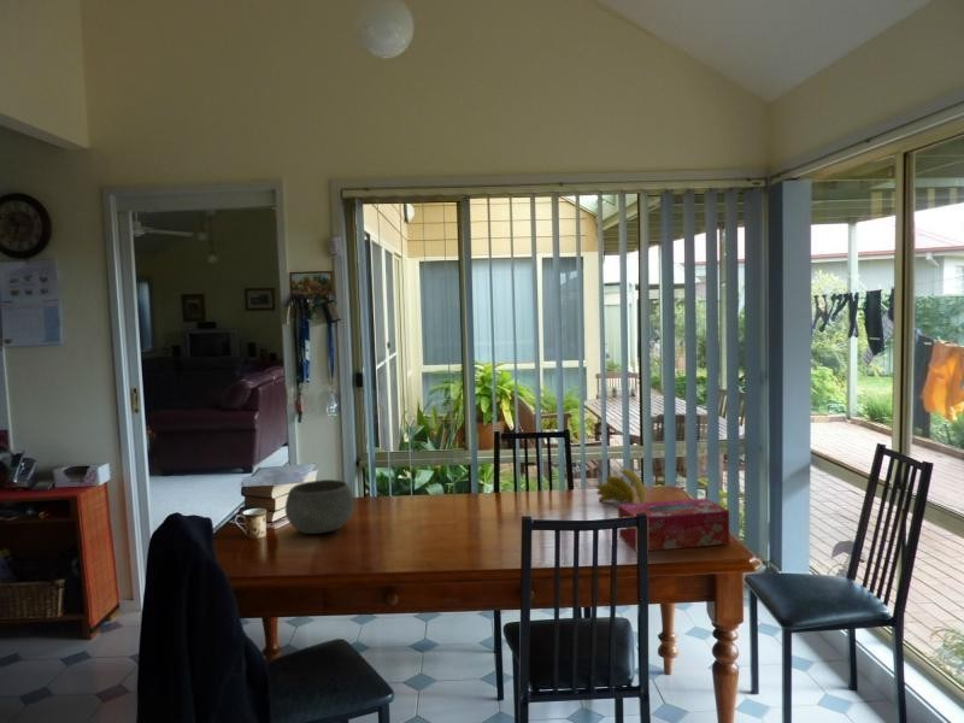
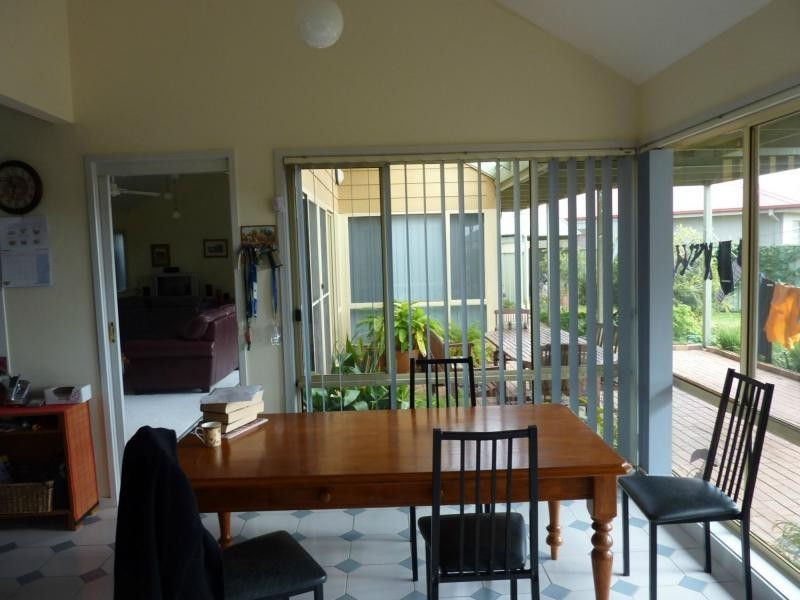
- banana (618, 484)
- bowl (319, 507)
- tissue box (672, 523)
